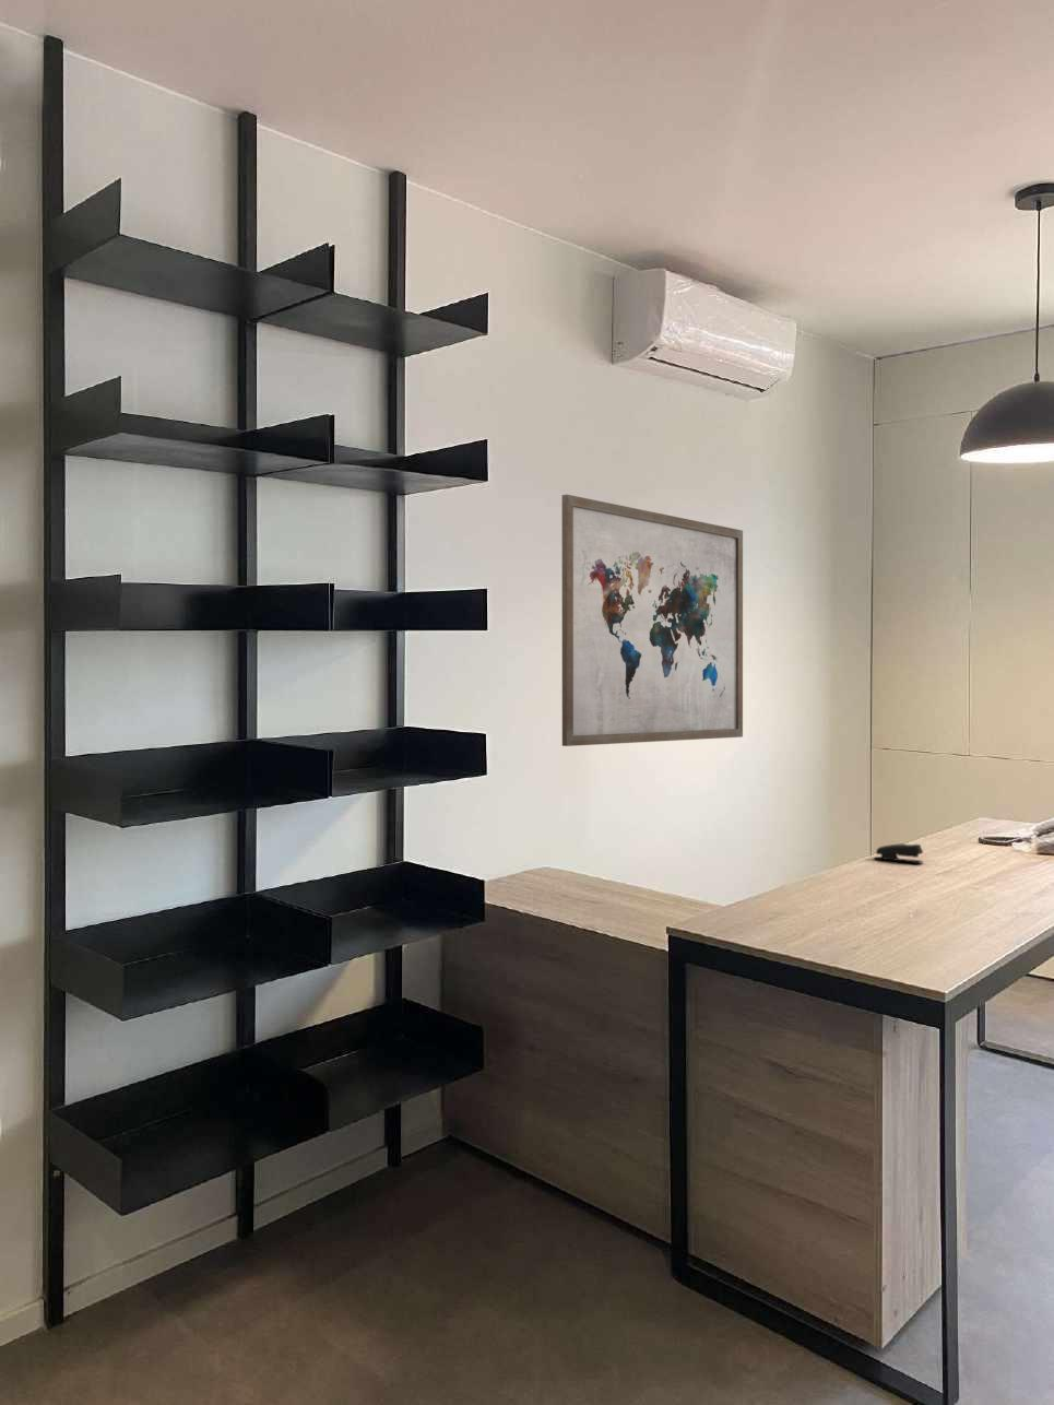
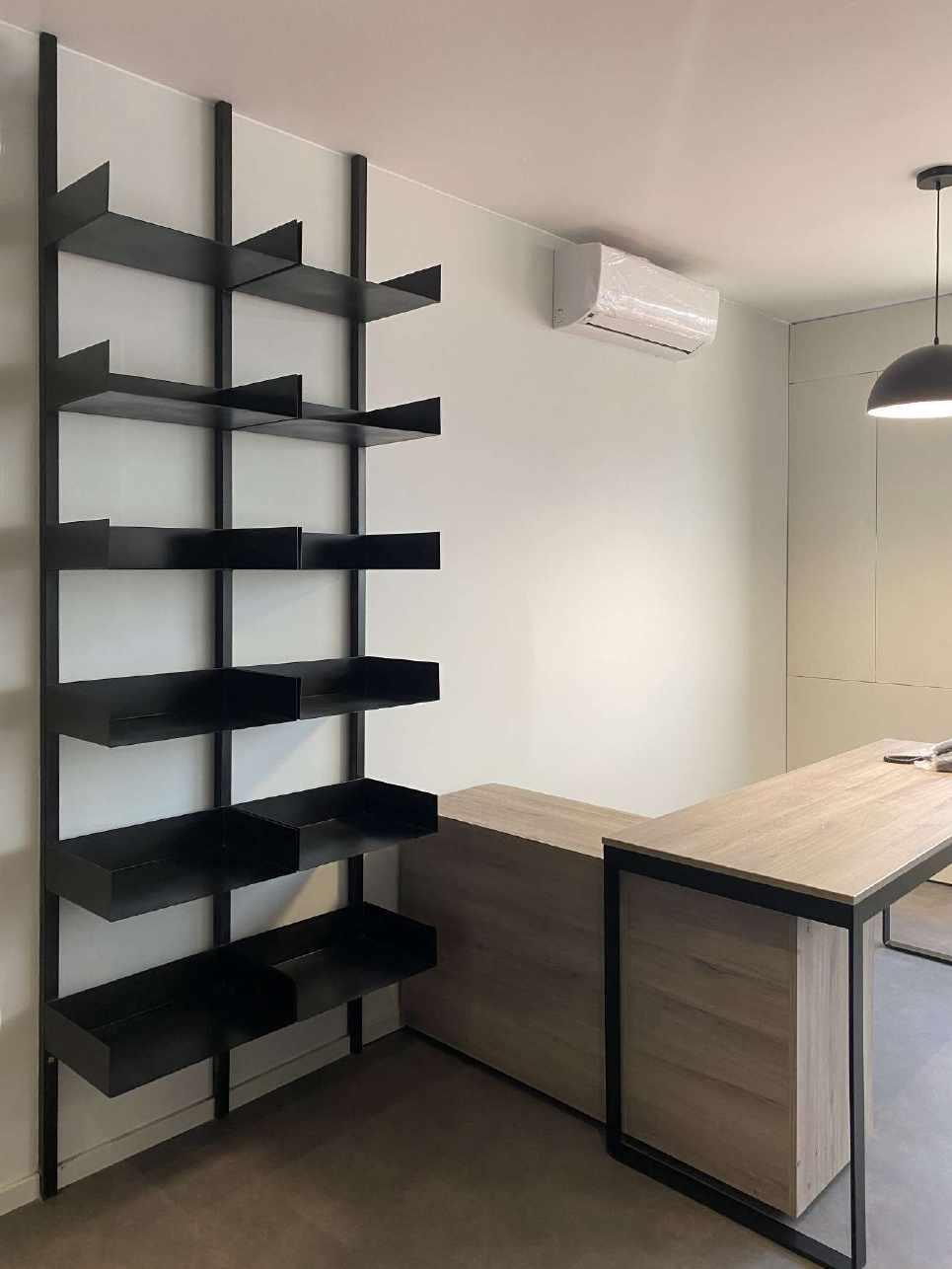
- wall art (661, 627)
- stapler (898, 851)
